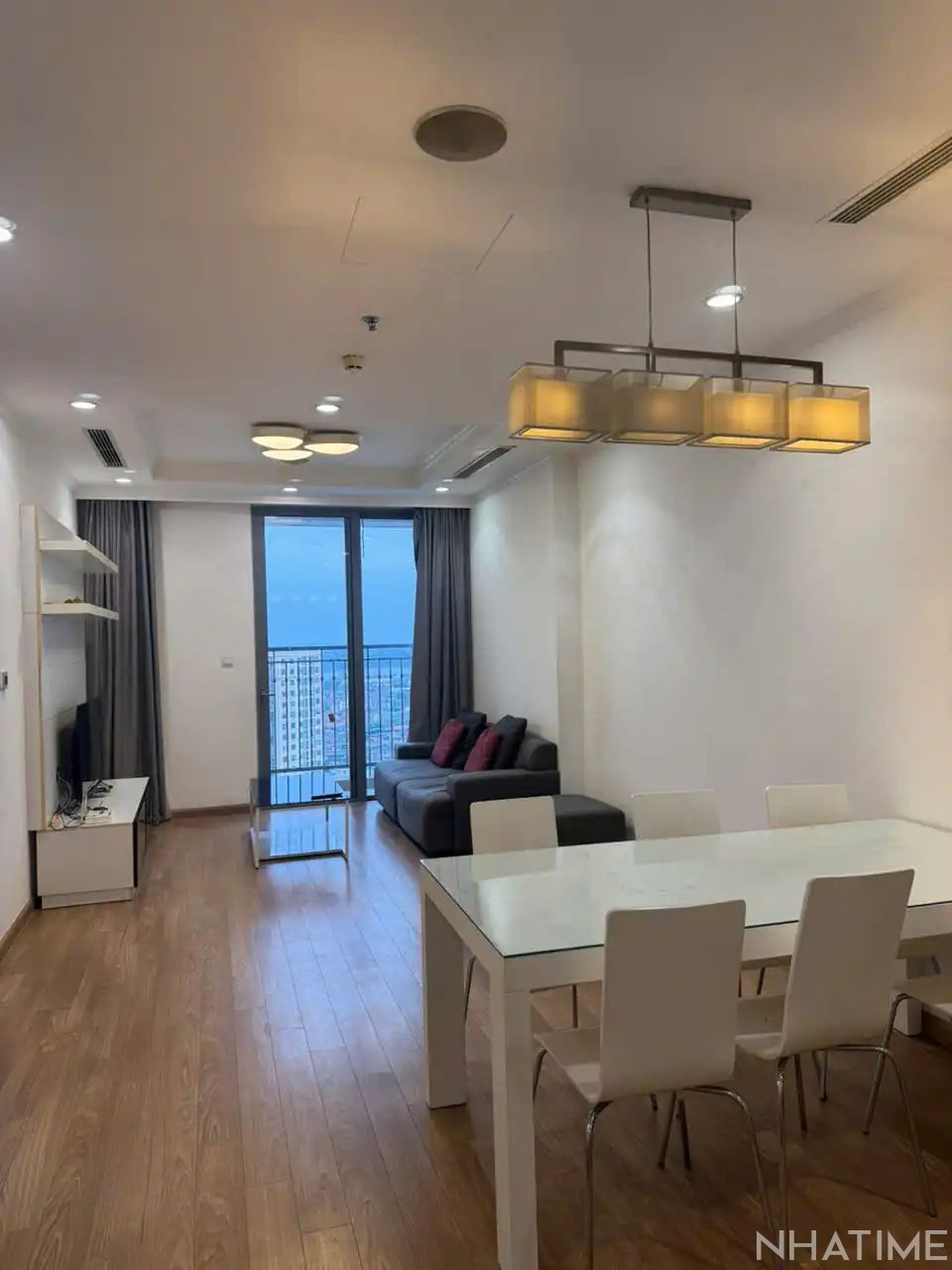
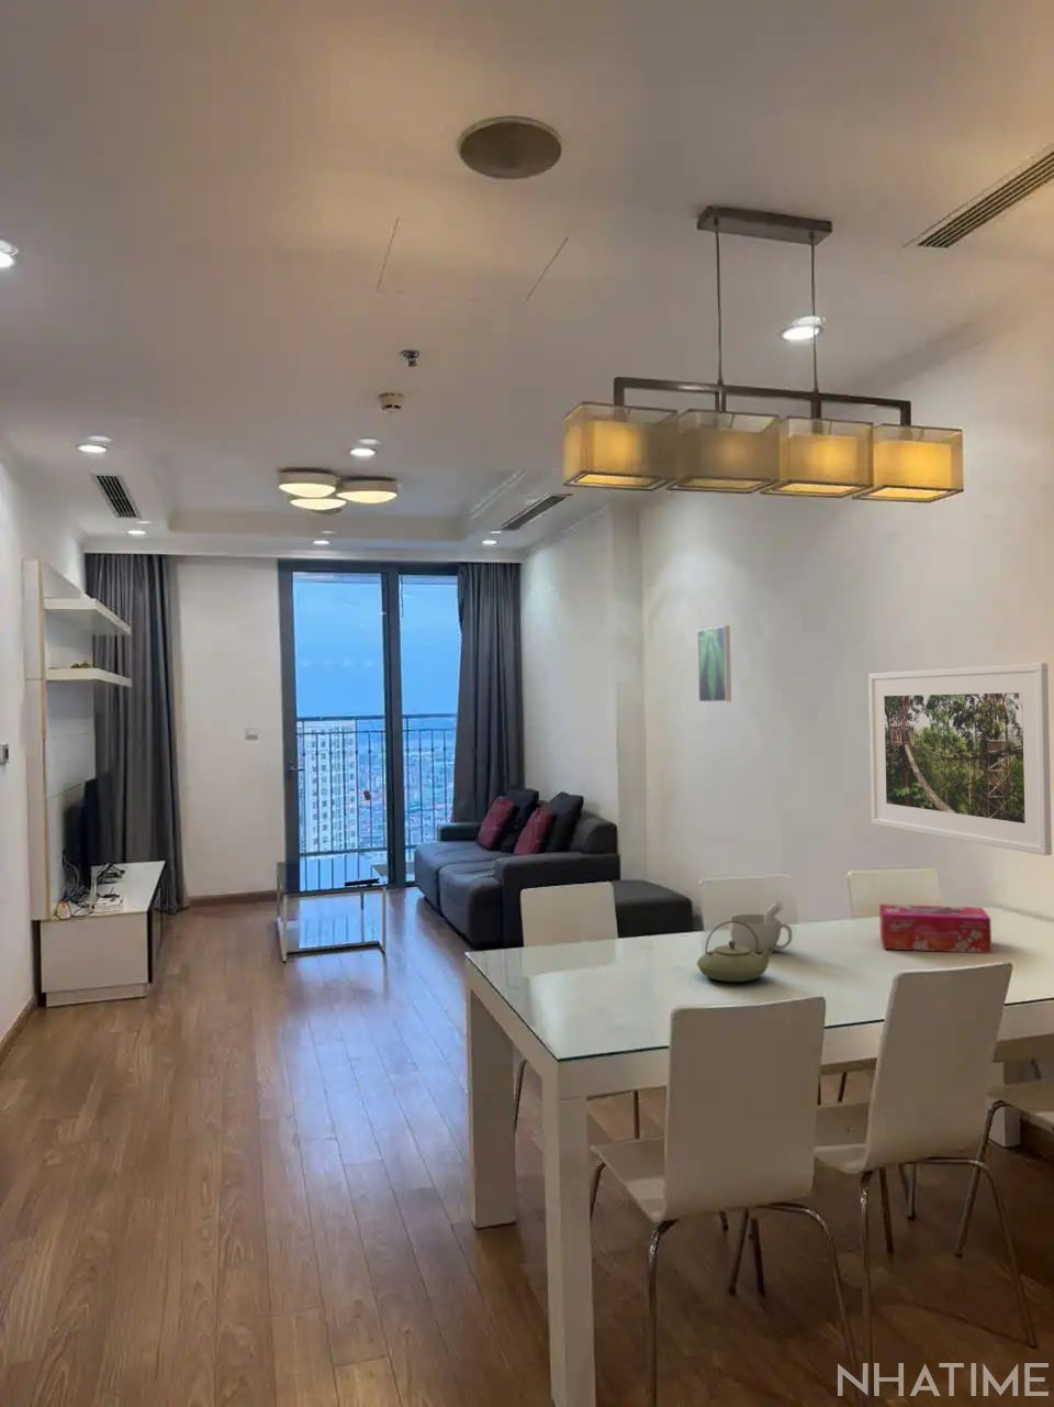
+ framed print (949, 753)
+ cup (761, 925)
+ tissue box (933, 927)
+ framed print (714, 665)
+ teapot (735, 948)
